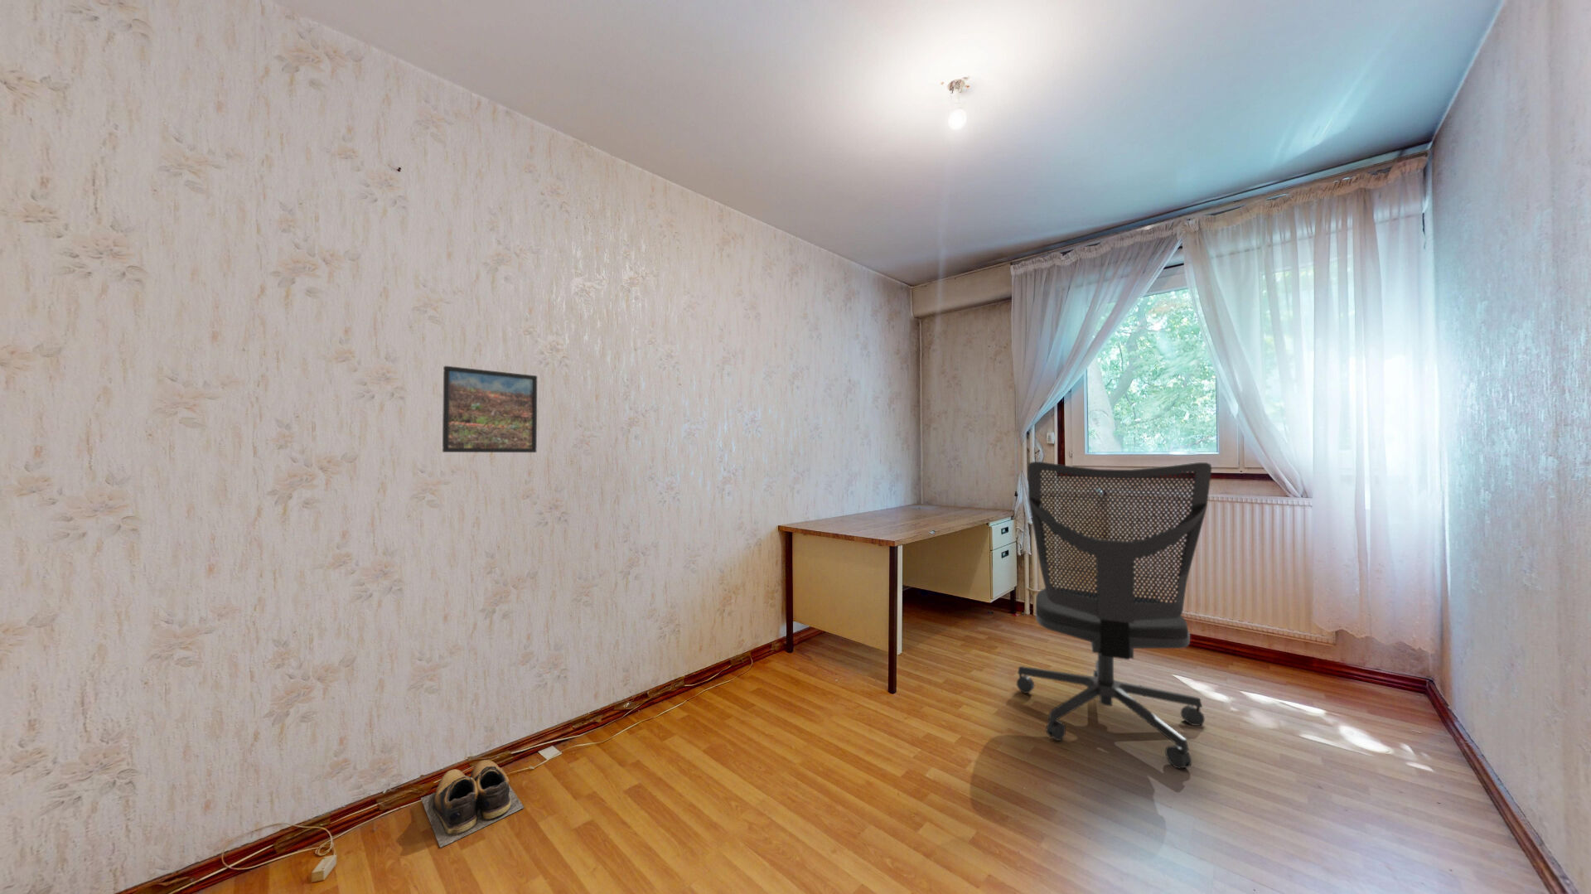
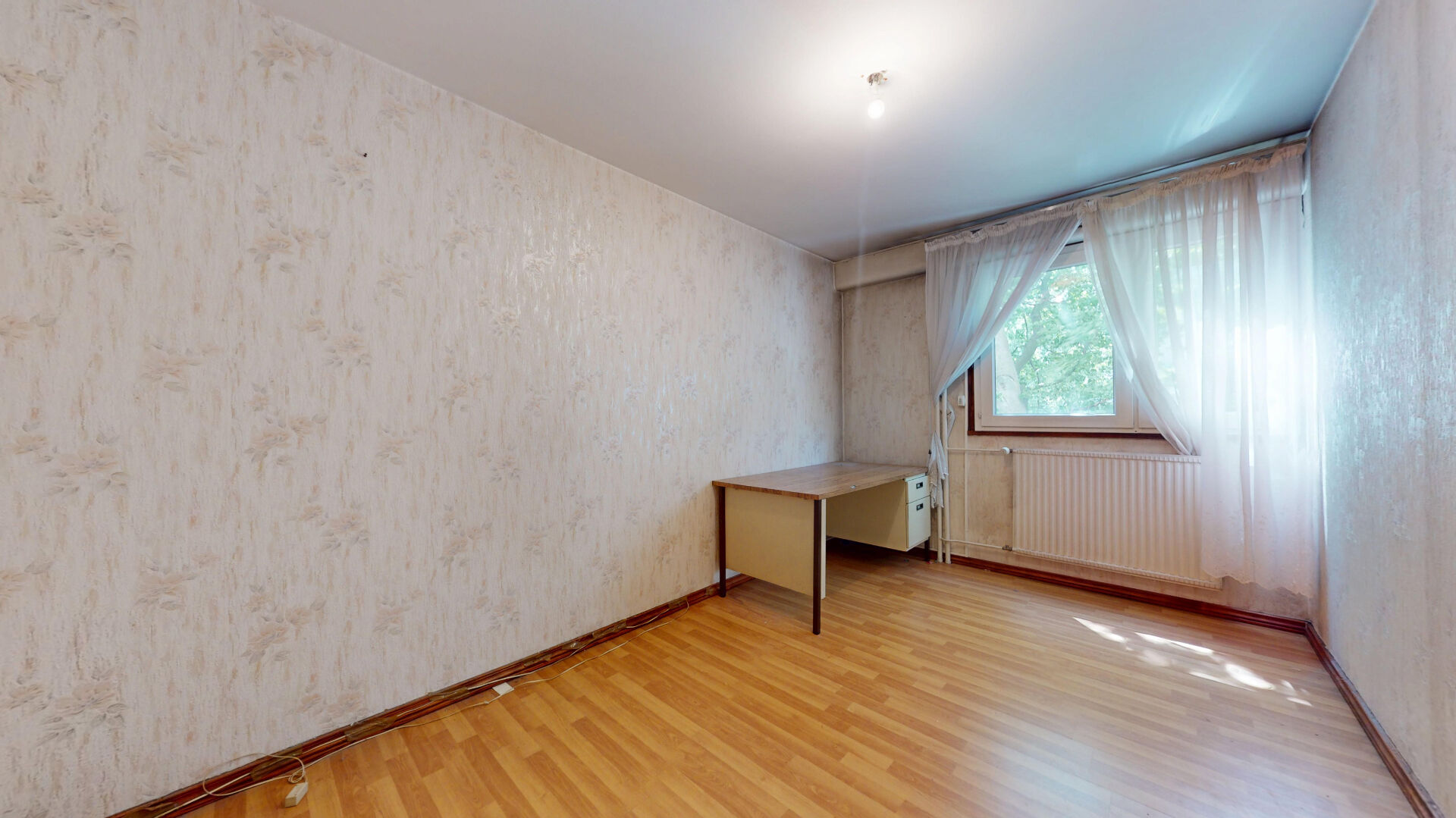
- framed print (492, 412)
- office chair (1105, 589)
- shoes (471, 787)
